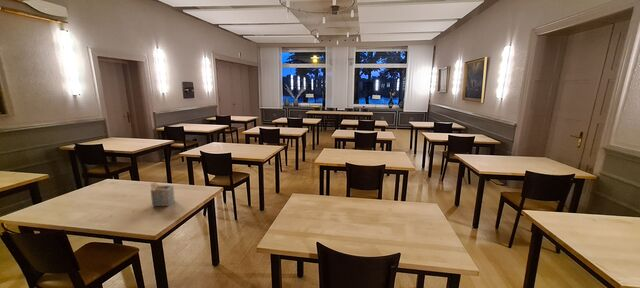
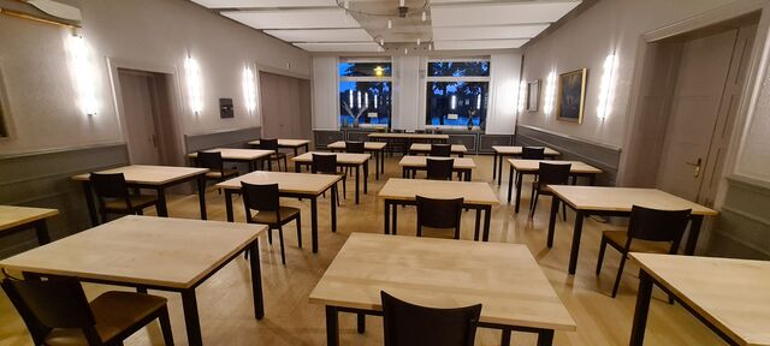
- napkin holder (162, 192)
